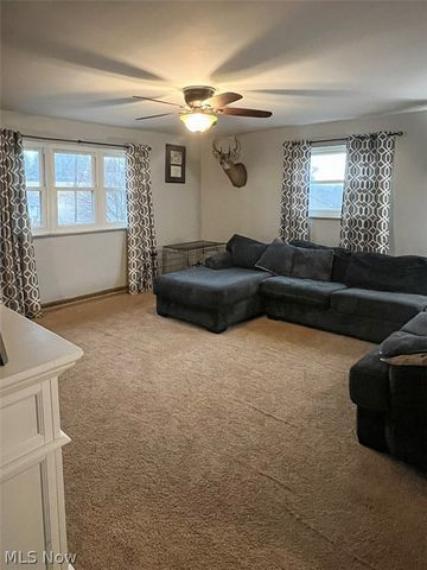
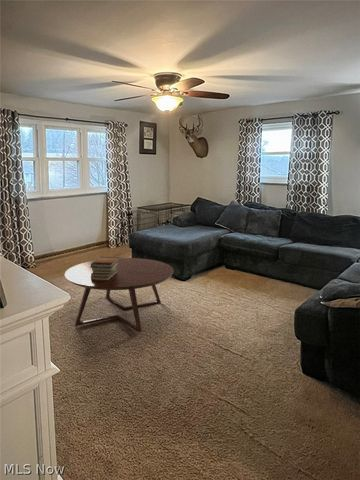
+ book stack (105, 267)
+ coffee table (121, 289)
